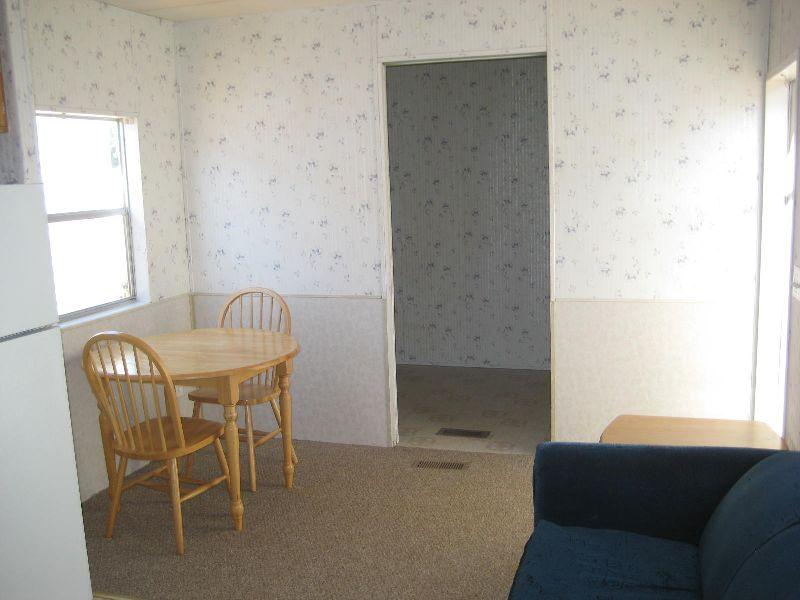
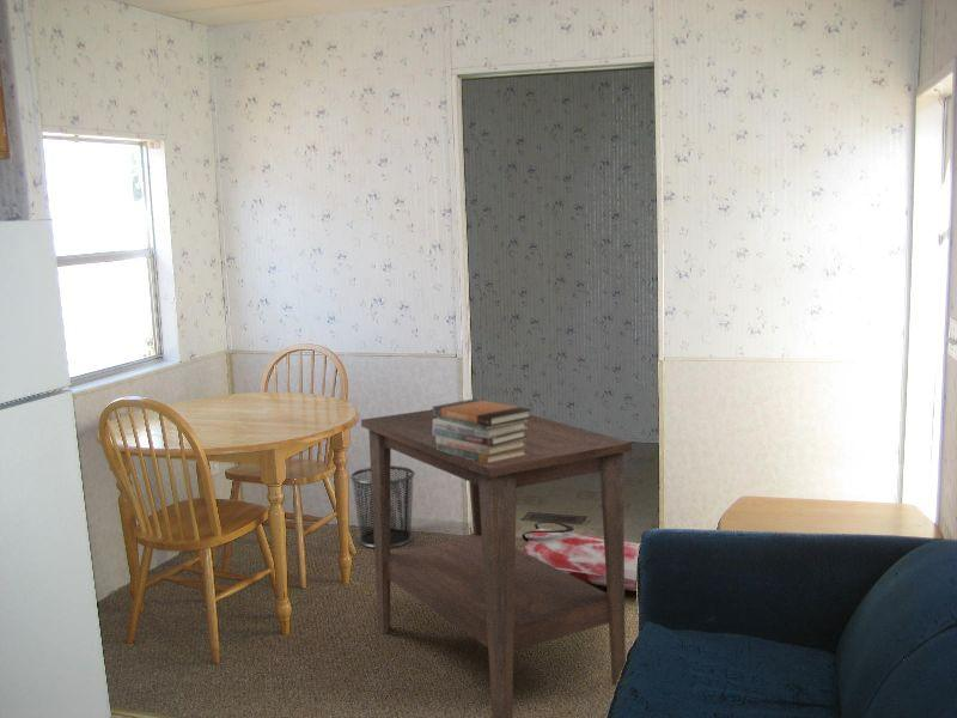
+ bag (597, 556)
+ book stack (480, 428)
+ side table (489, 543)
+ waste bin (390, 506)
